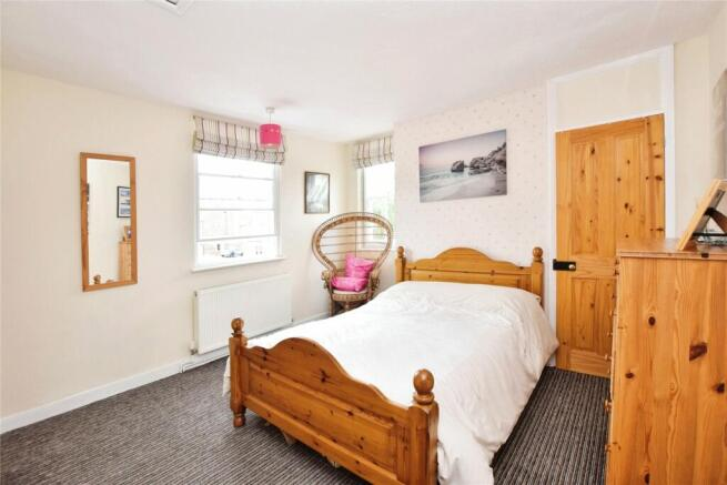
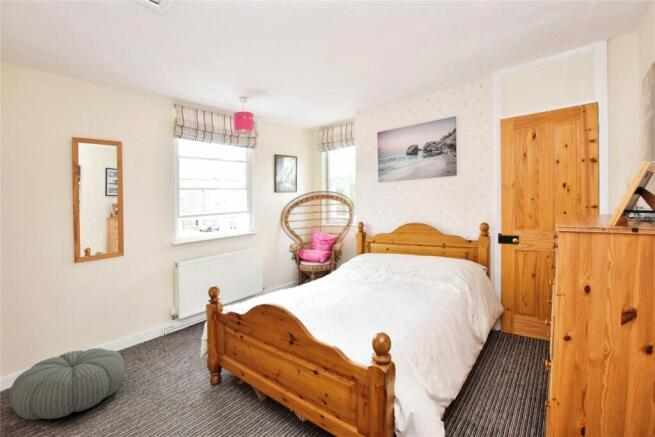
+ pouf (72, 380)
